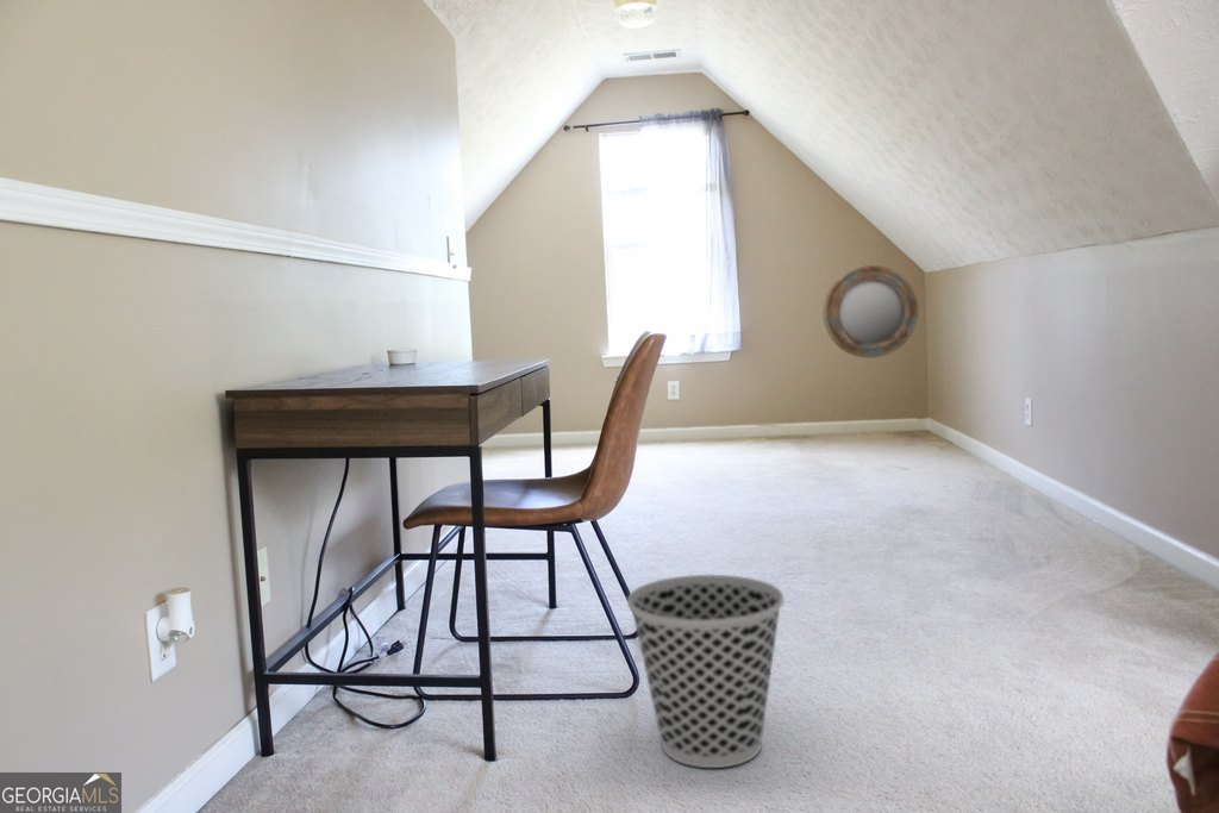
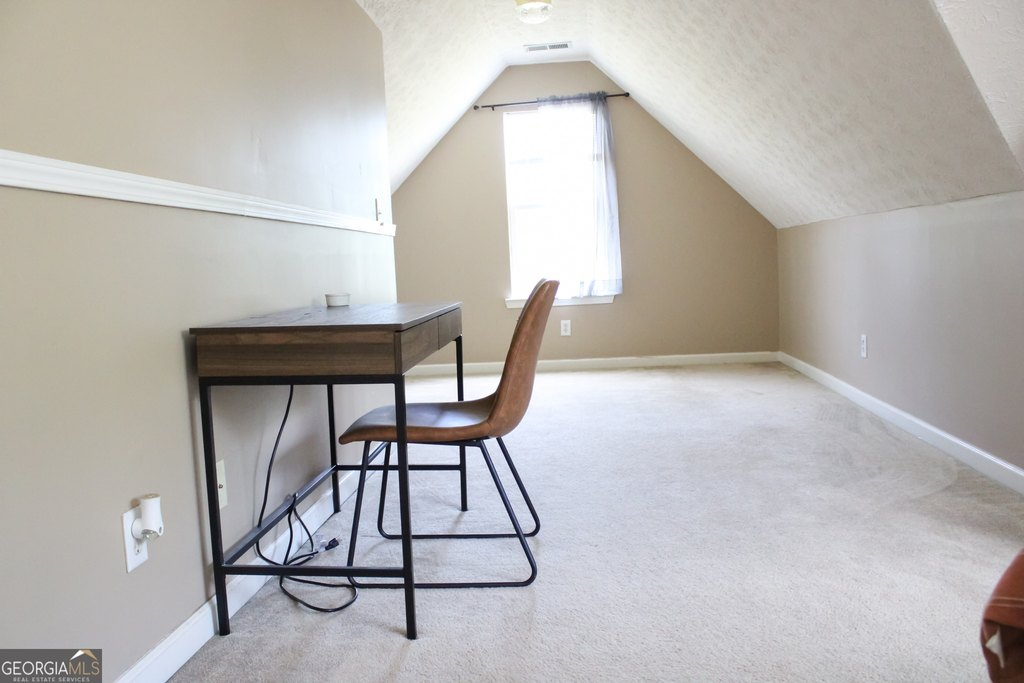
- wastebasket (707, 669)
- home mirror (870, 312)
